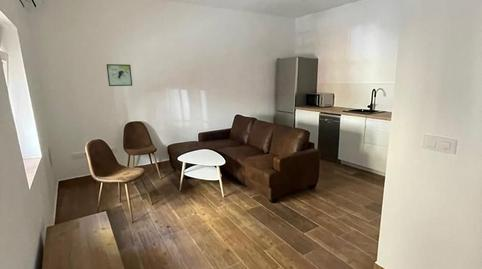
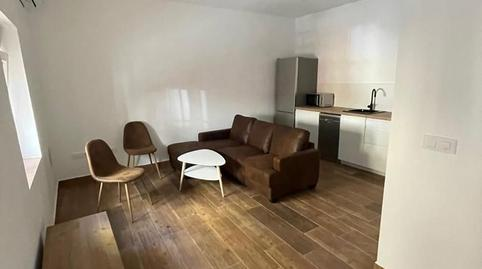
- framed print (119, 75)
